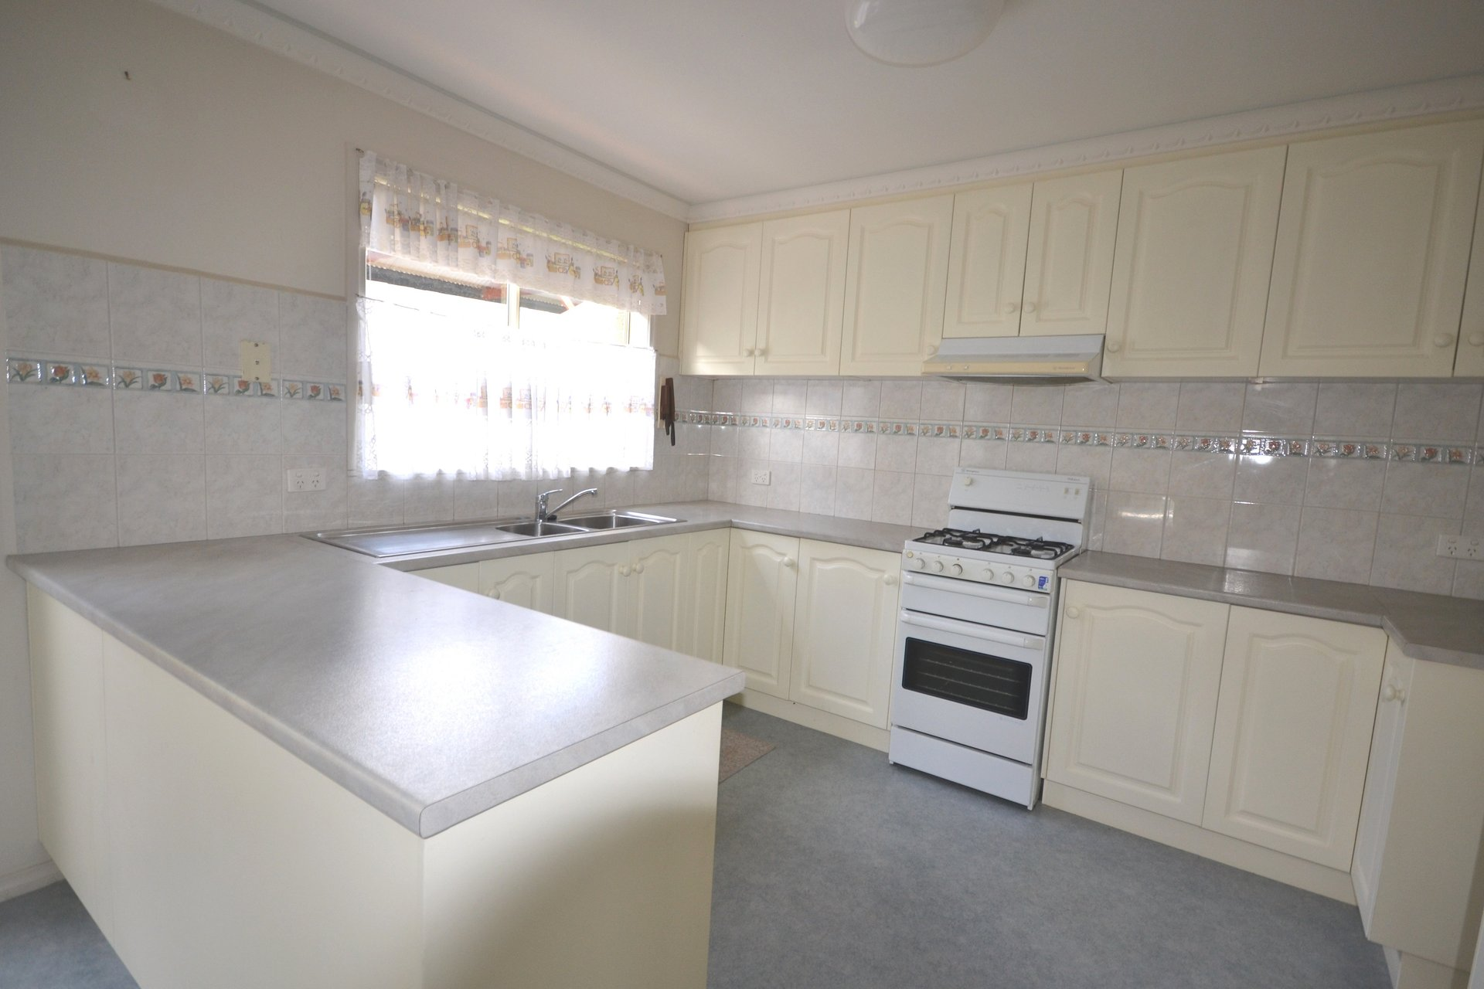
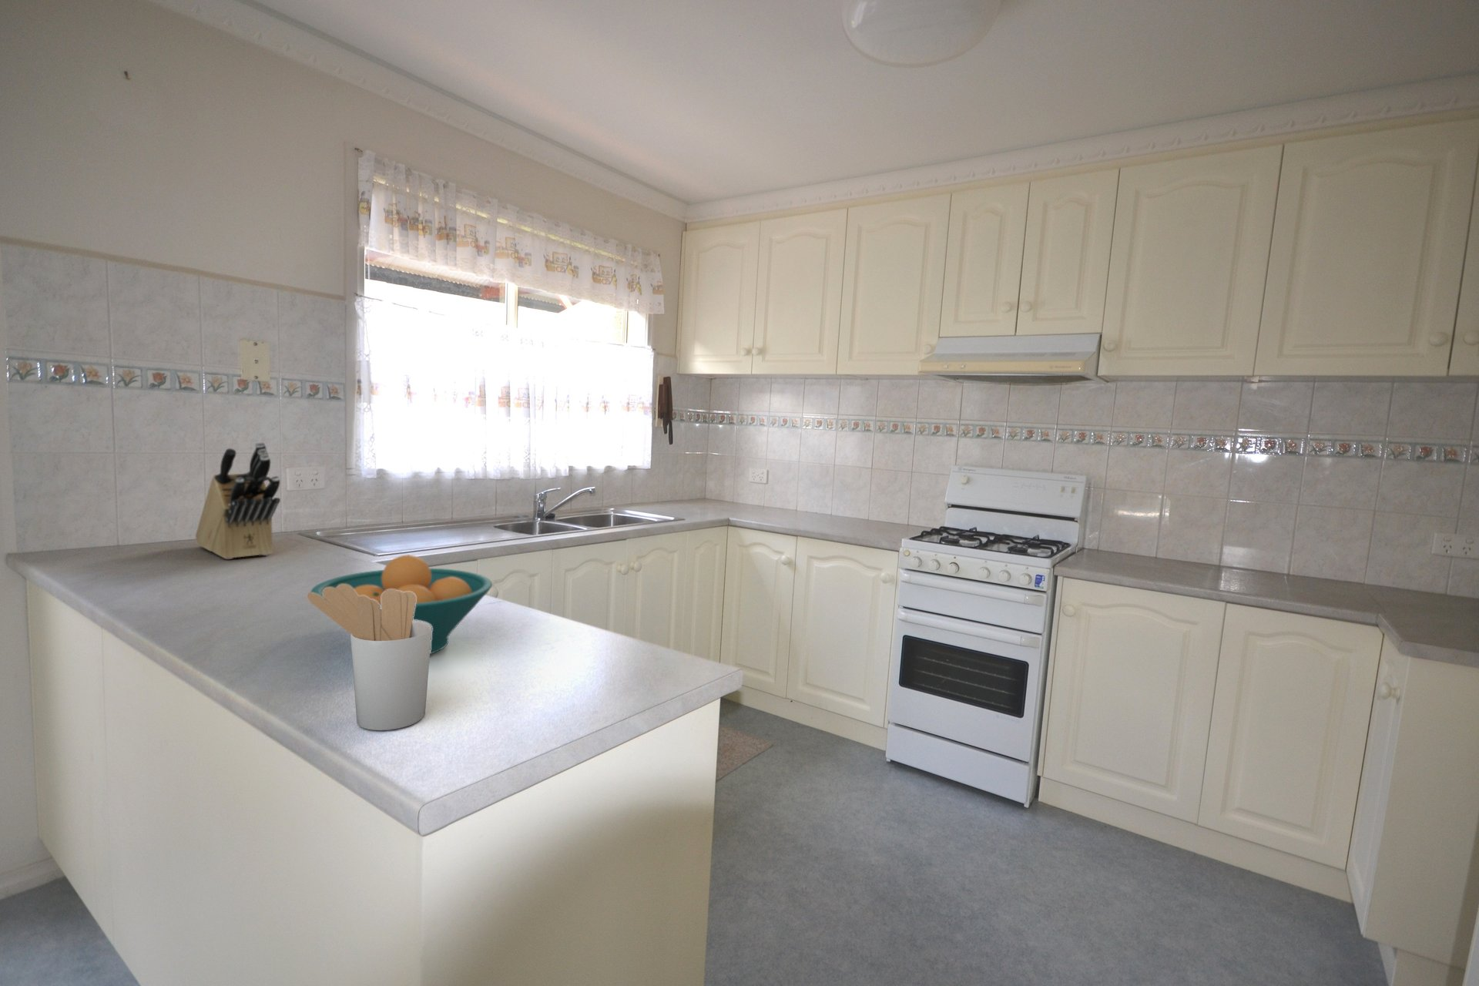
+ utensil holder (372, 651)
+ knife block (238, 496)
+ fruit bowl (415, 603)
